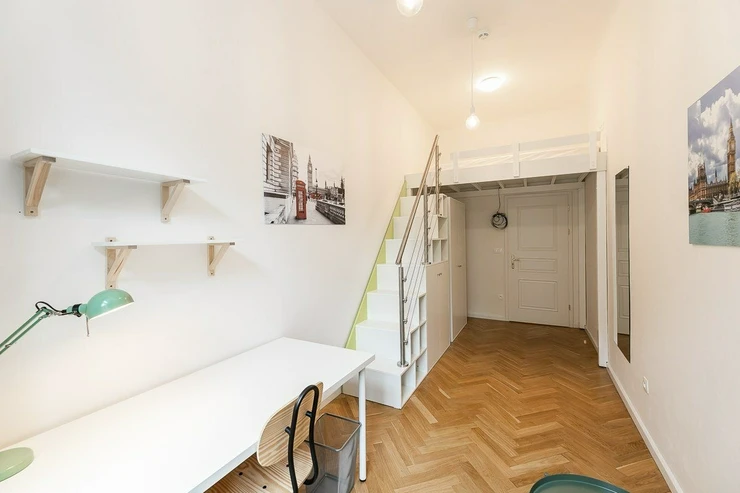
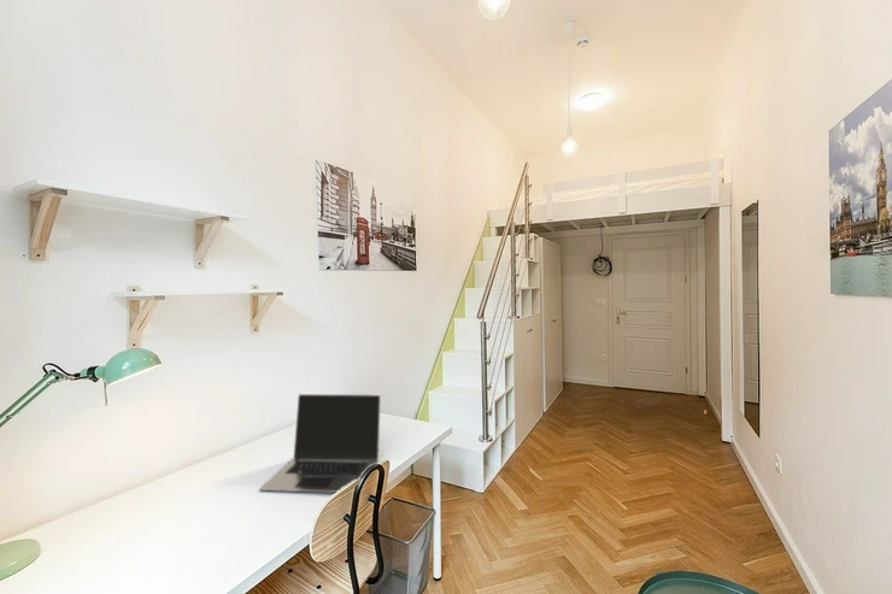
+ laptop (325, 437)
